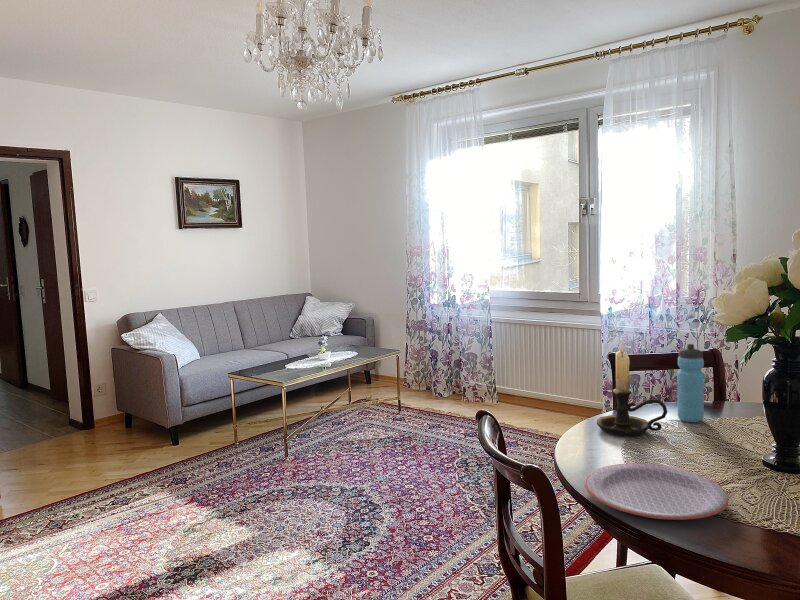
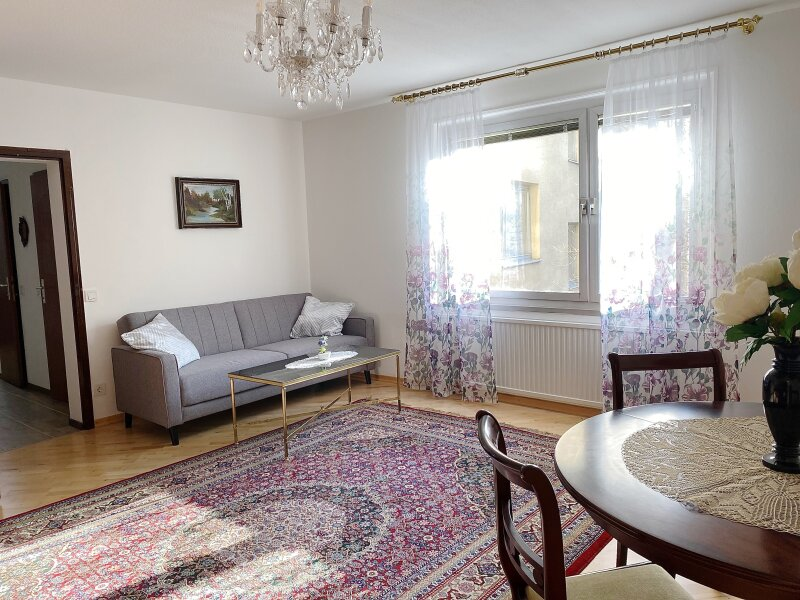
- water bottle (690, 381)
- candle holder (630, 384)
- plate (653, 492)
